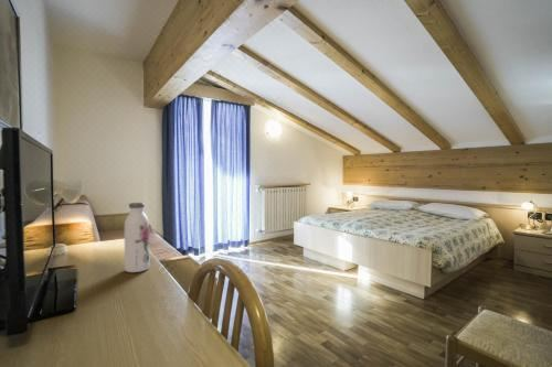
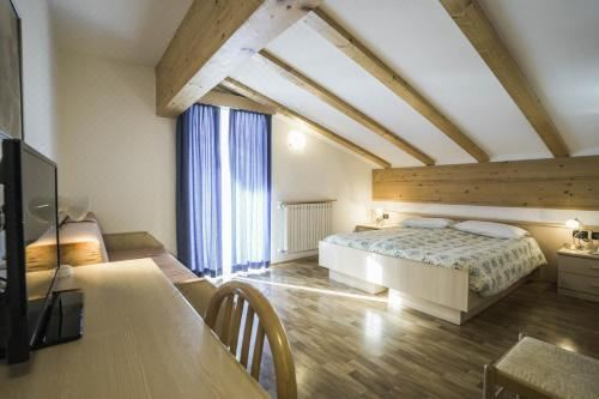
- water bottle (137, 236)
